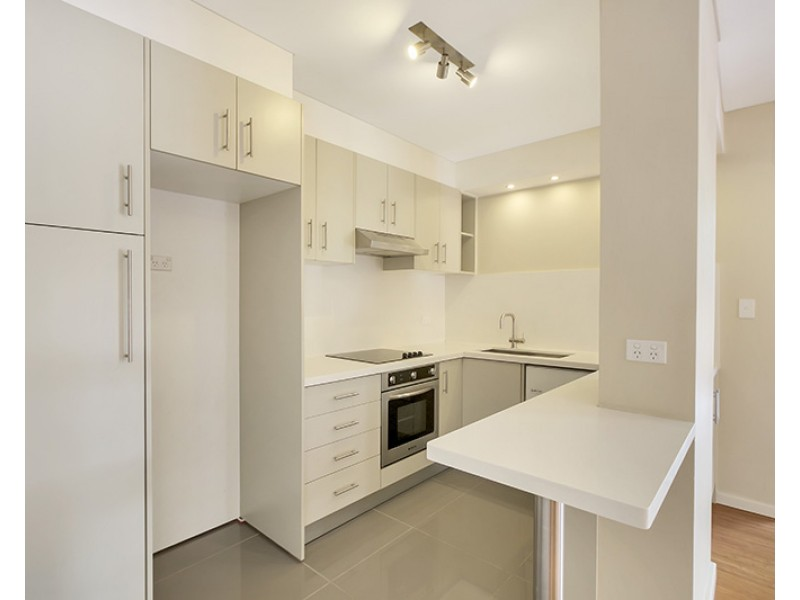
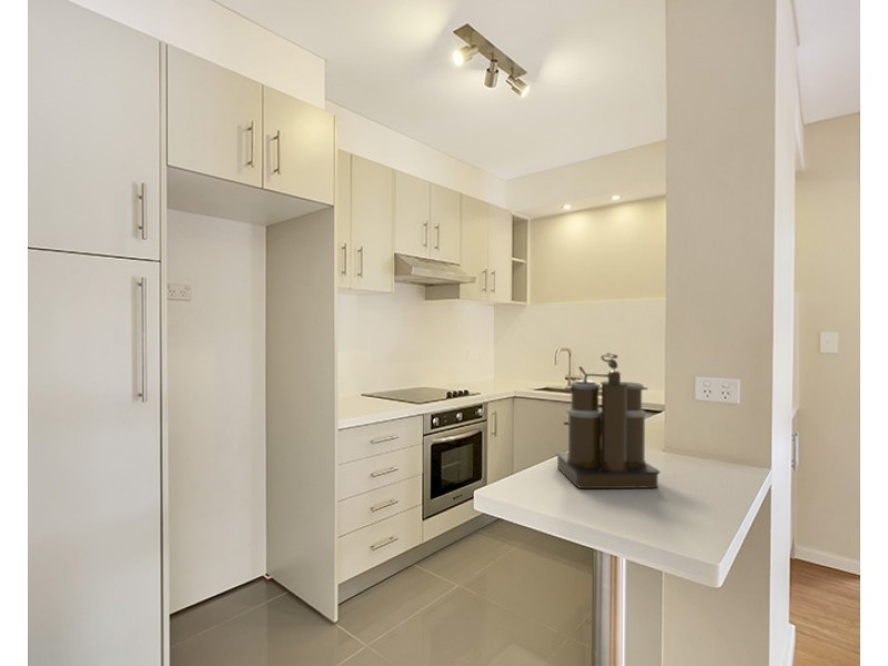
+ coffee maker (604, 413)
